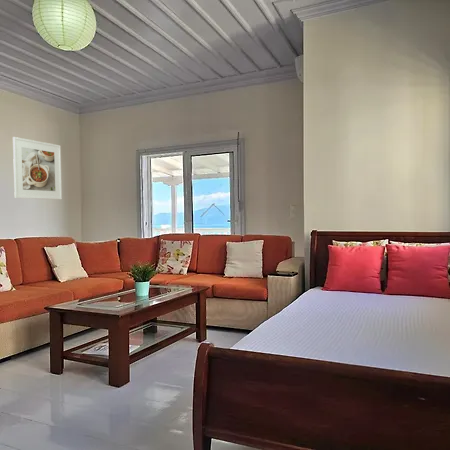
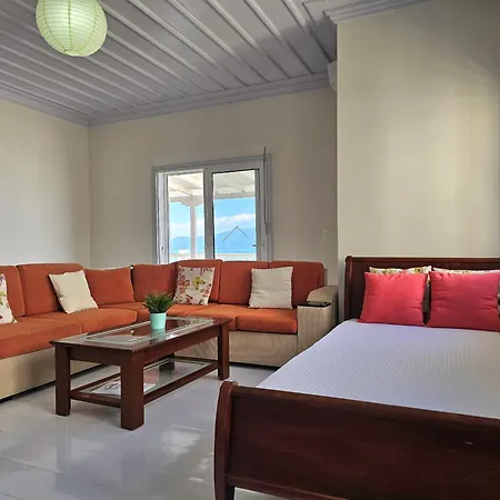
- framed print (38, 170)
